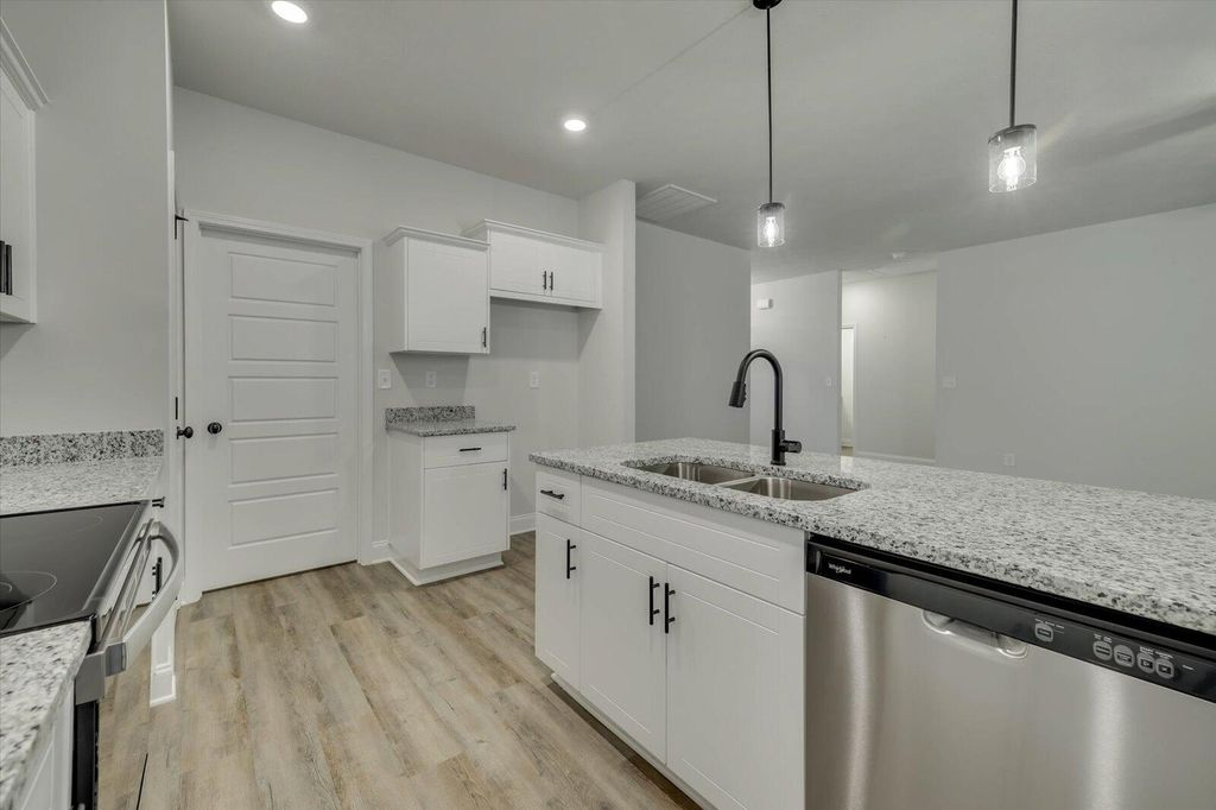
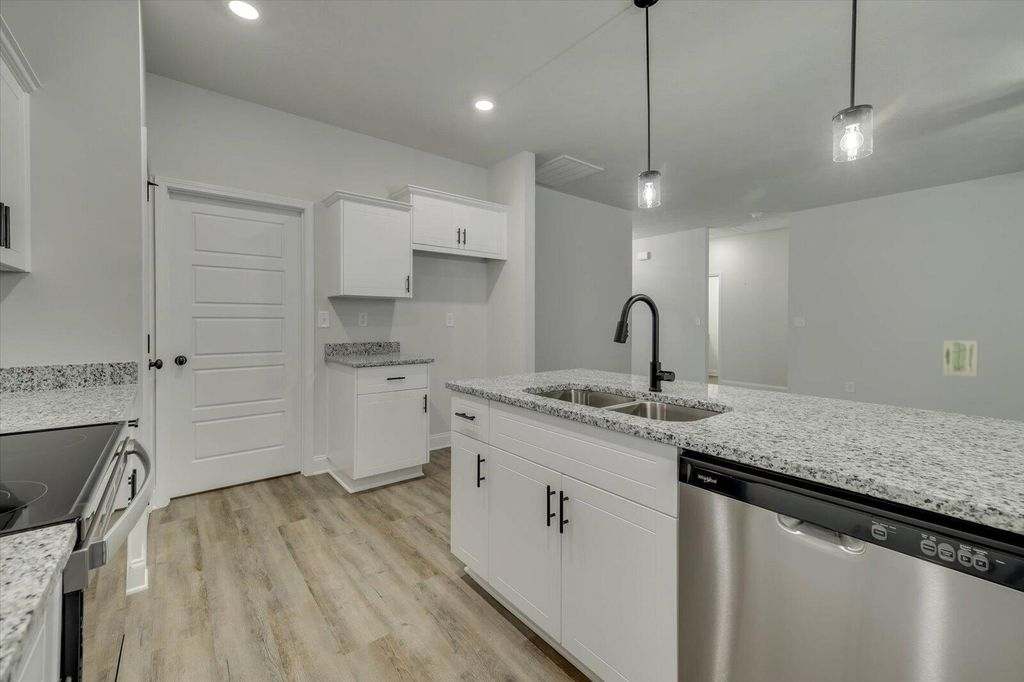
+ wall art (960, 358)
